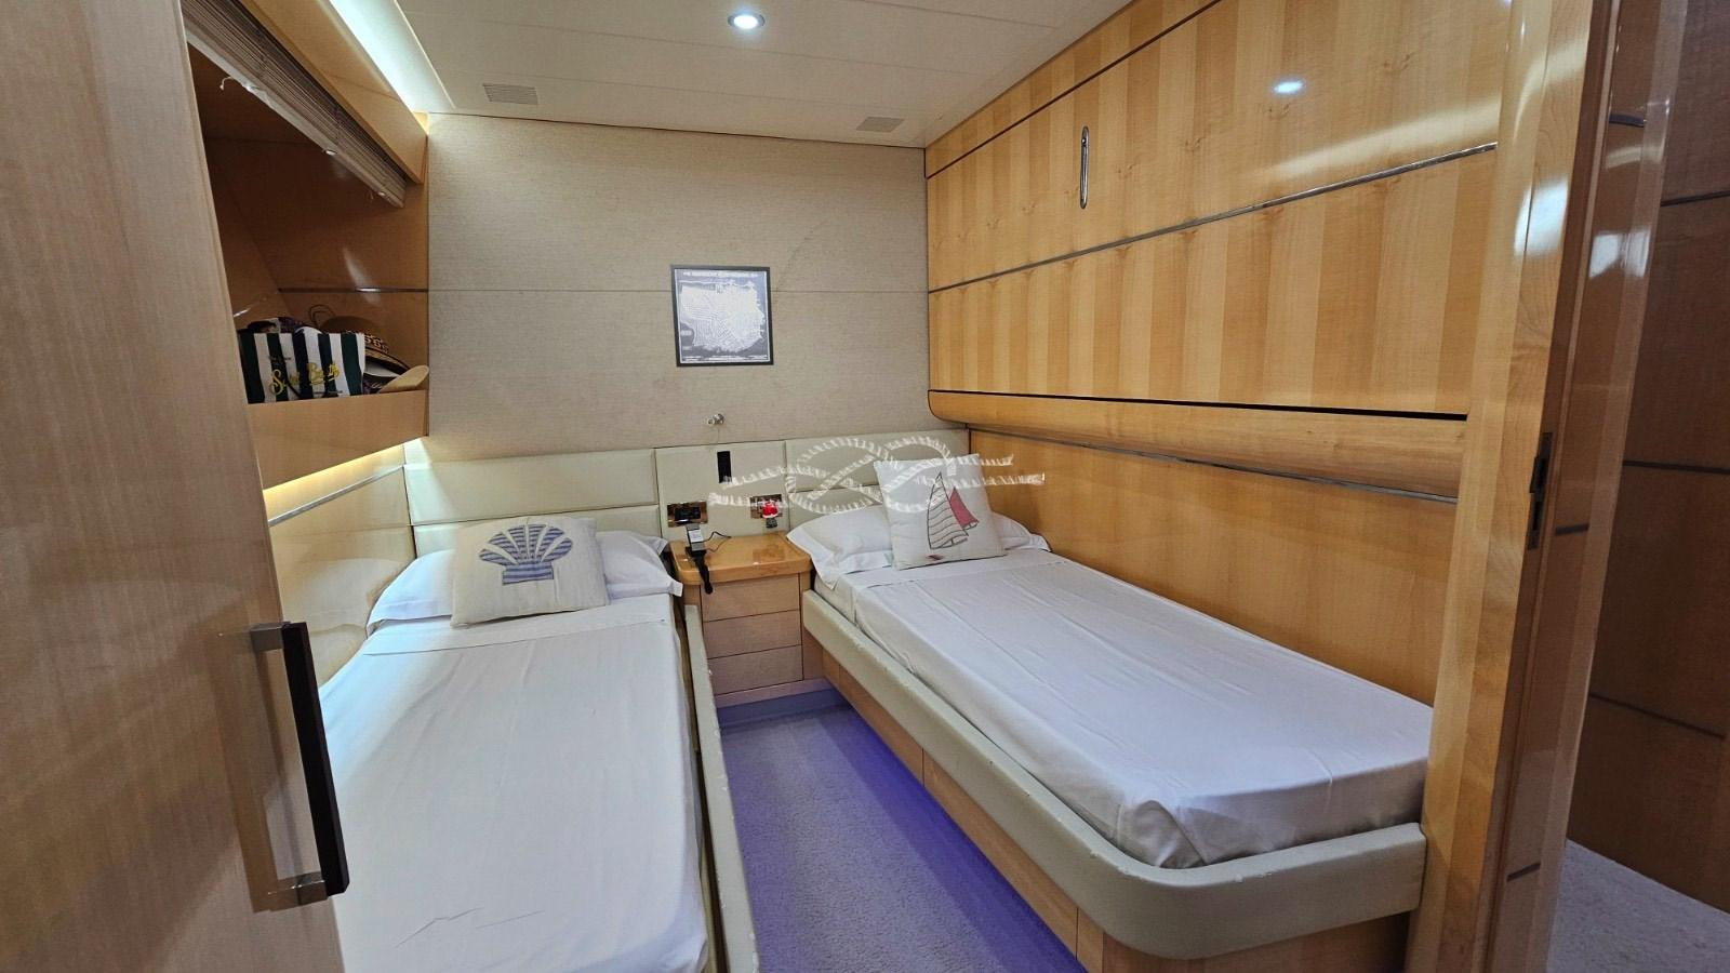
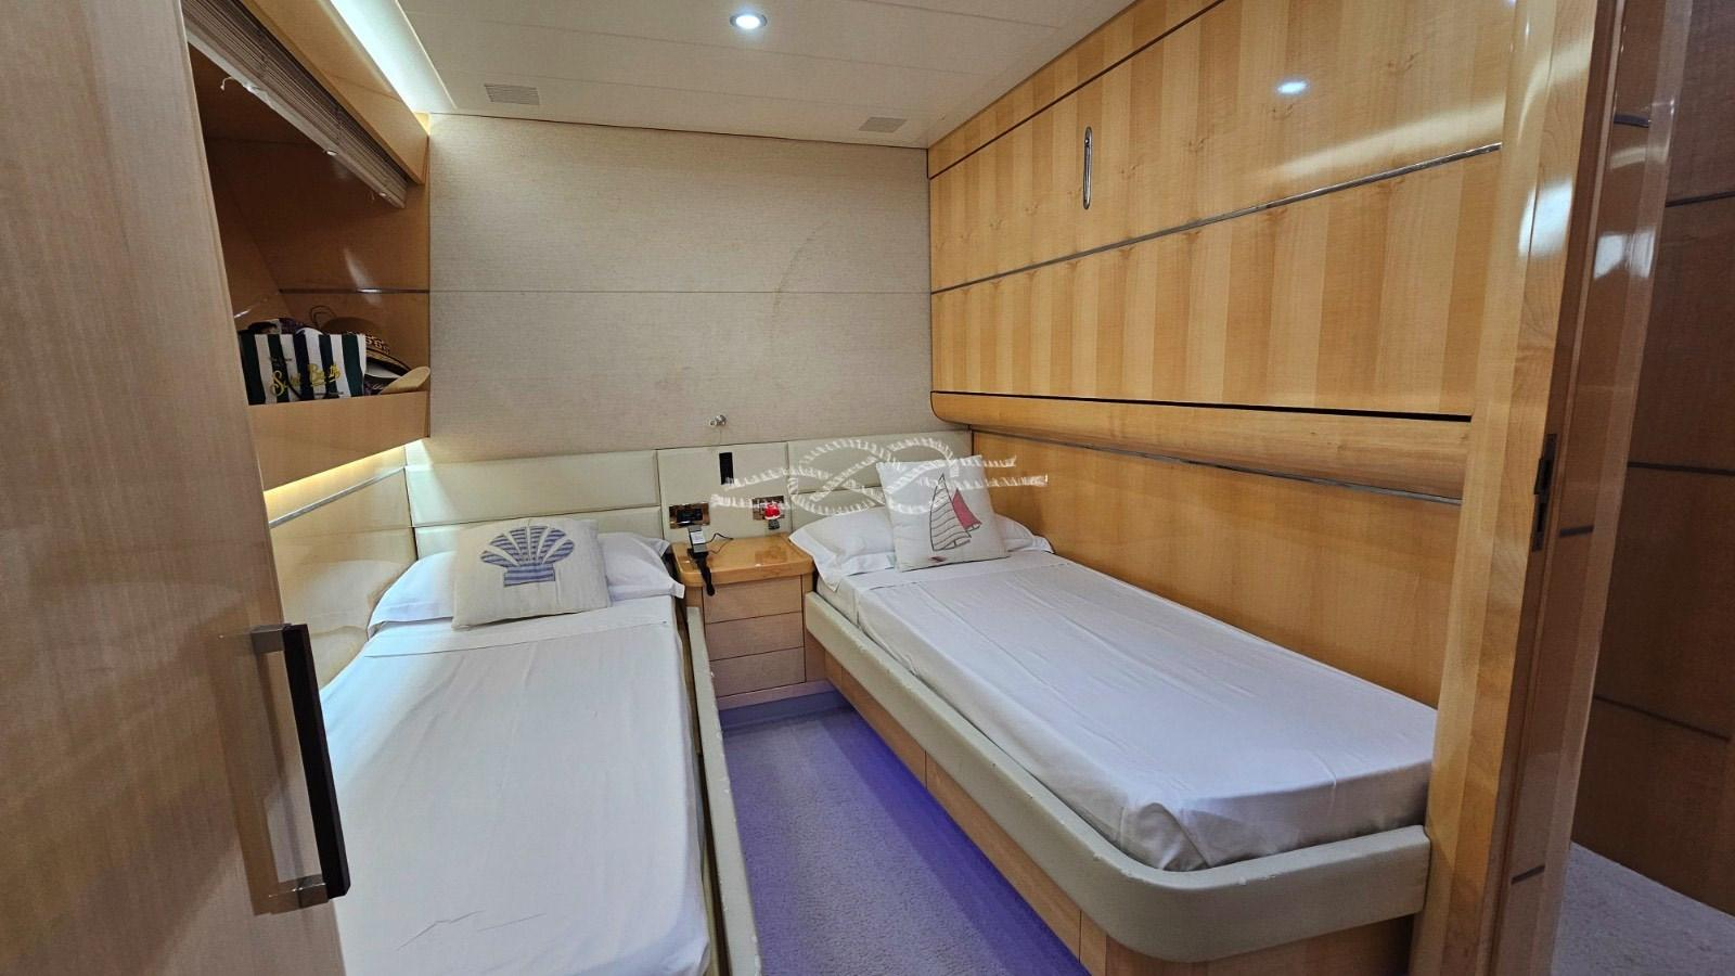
- wall art (724, 316)
